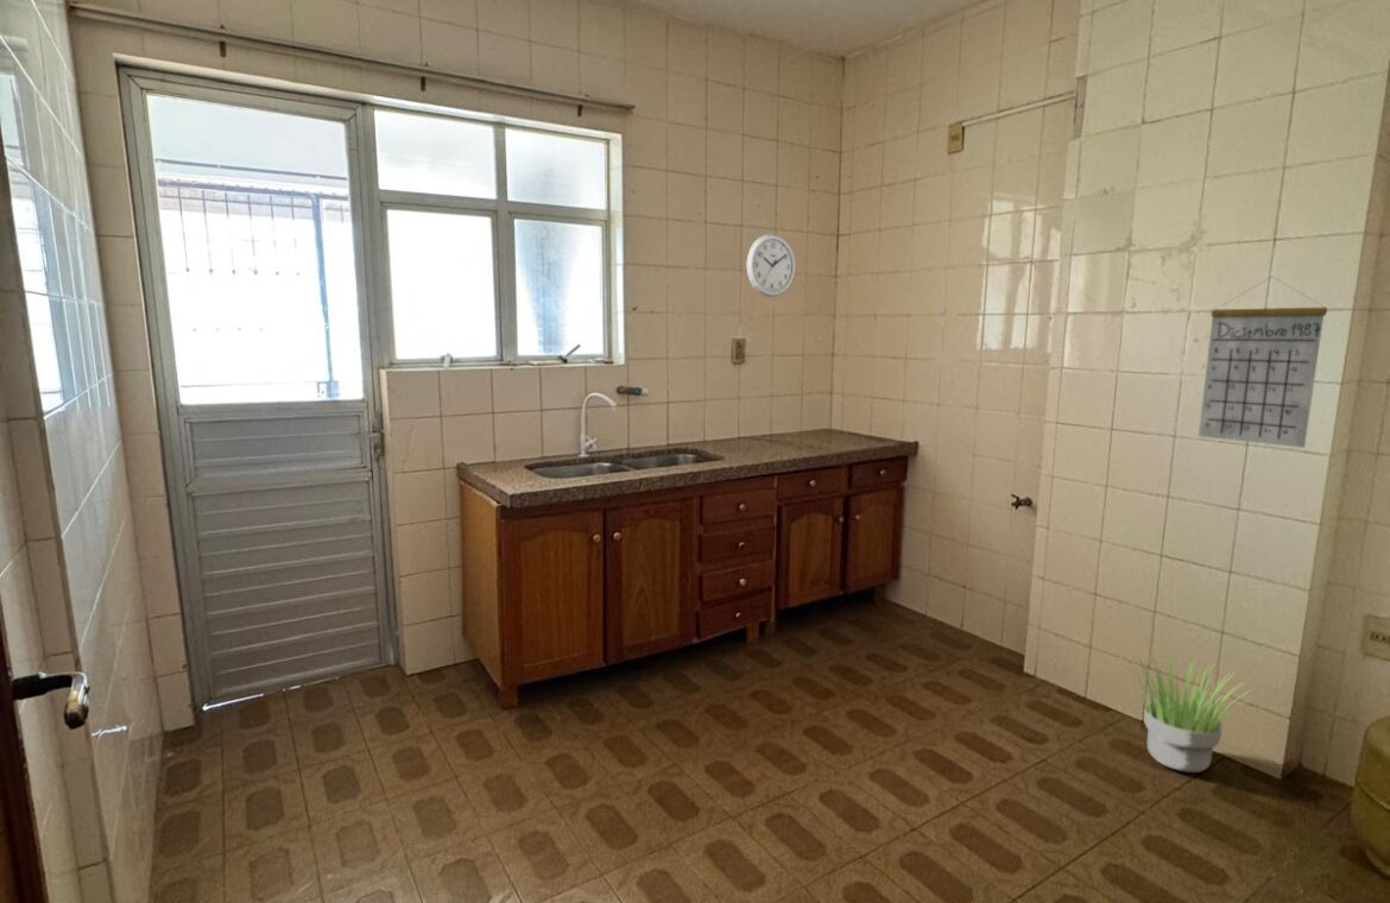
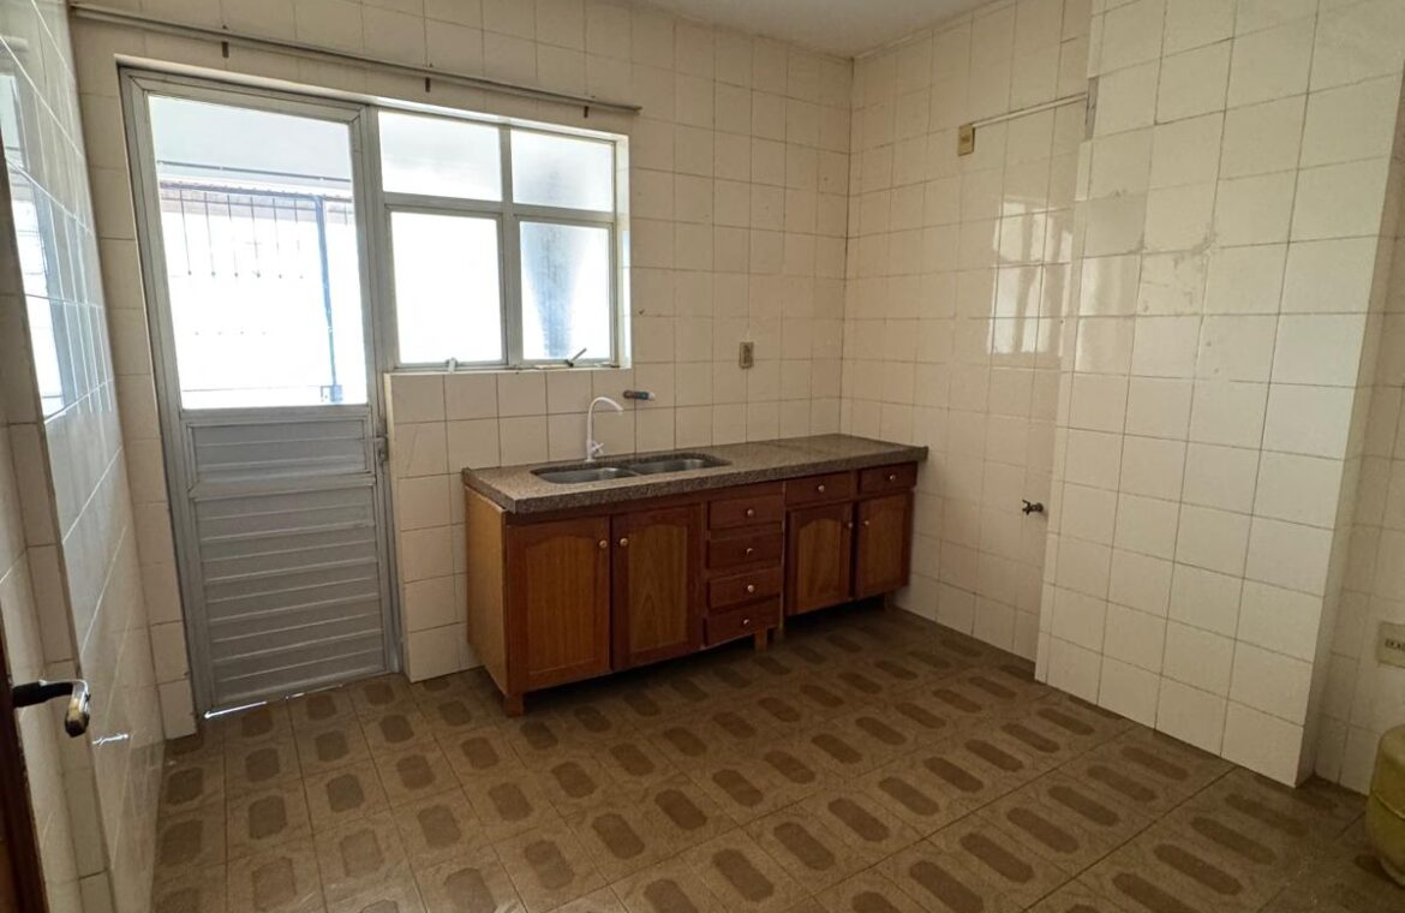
- potted plant (1181, 718)
- calendar (1259, 360)
- wall clock (772, 265)
